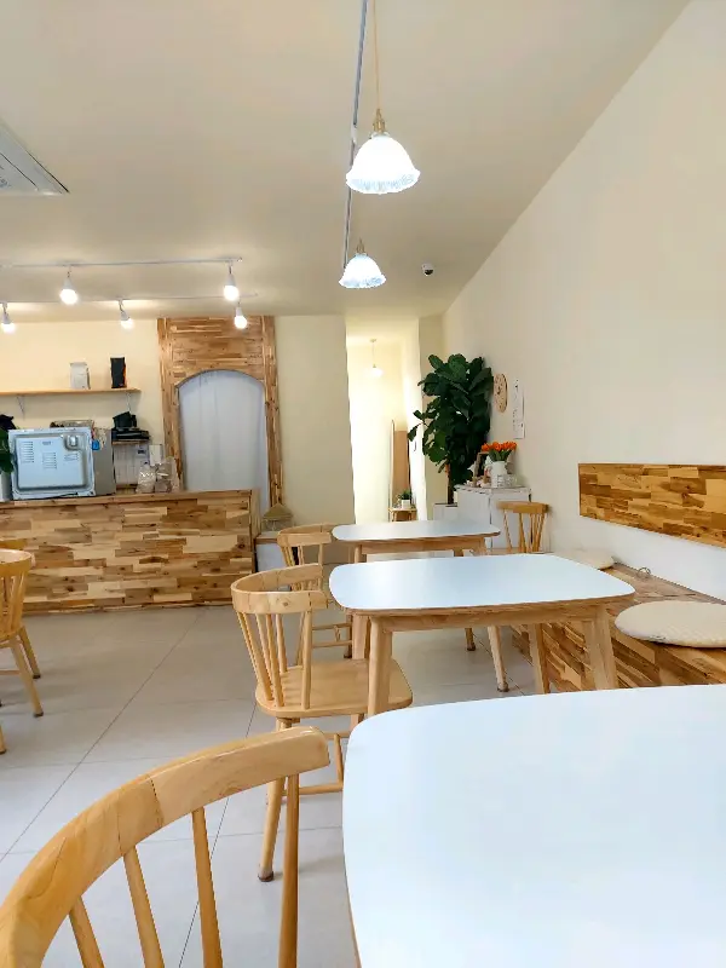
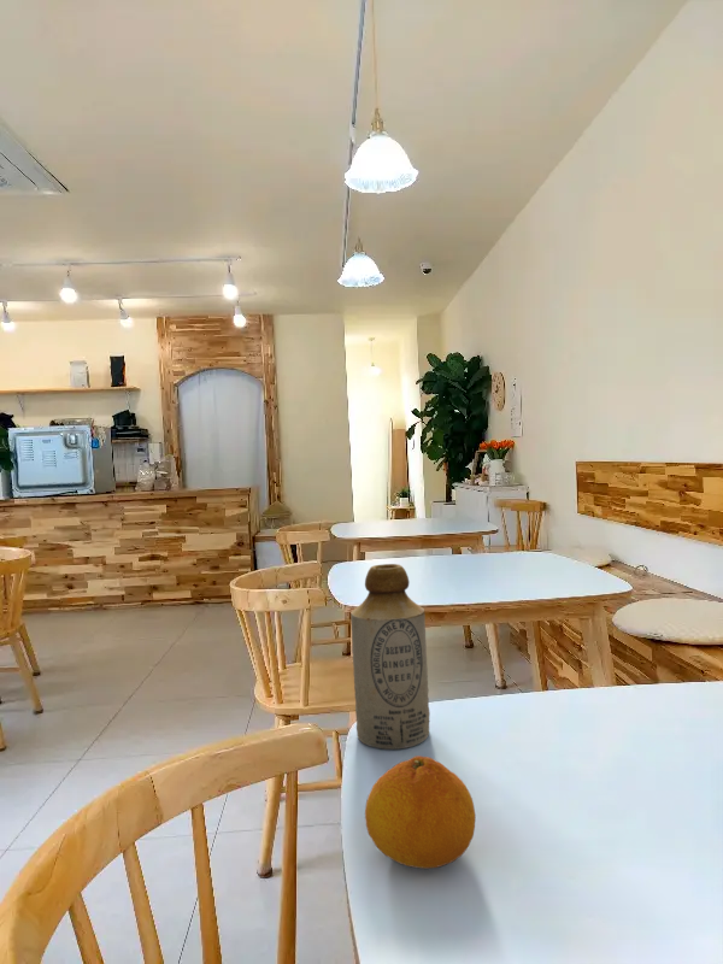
+ fruit (421, 806)
+ bottle (389, 649)
